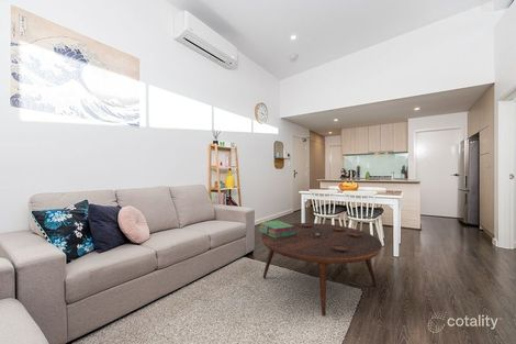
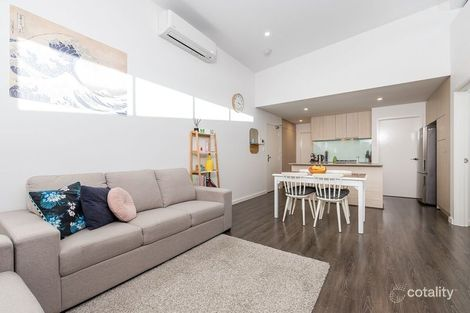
- coffee table (317, 257)
- stack of books (276, 226)
